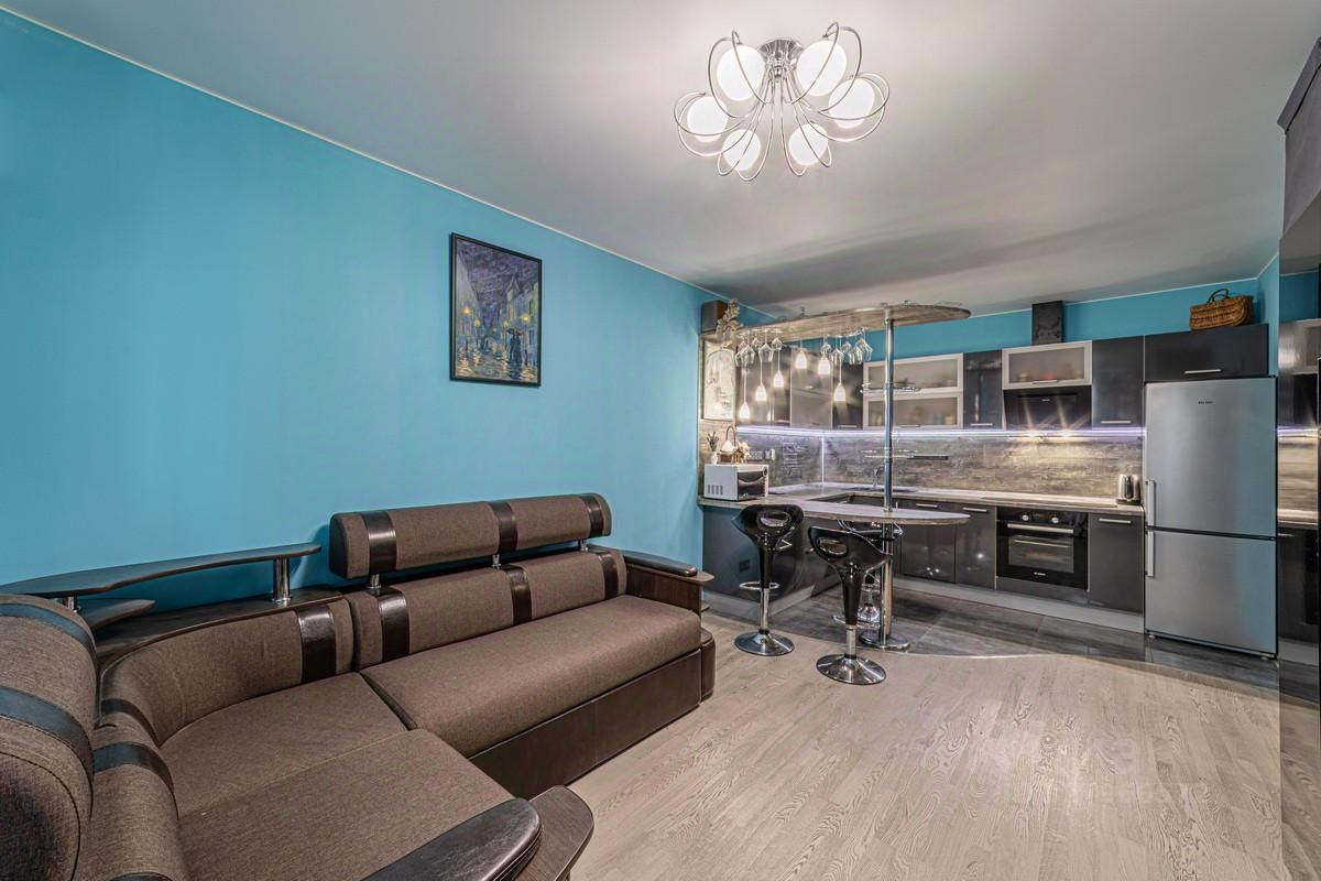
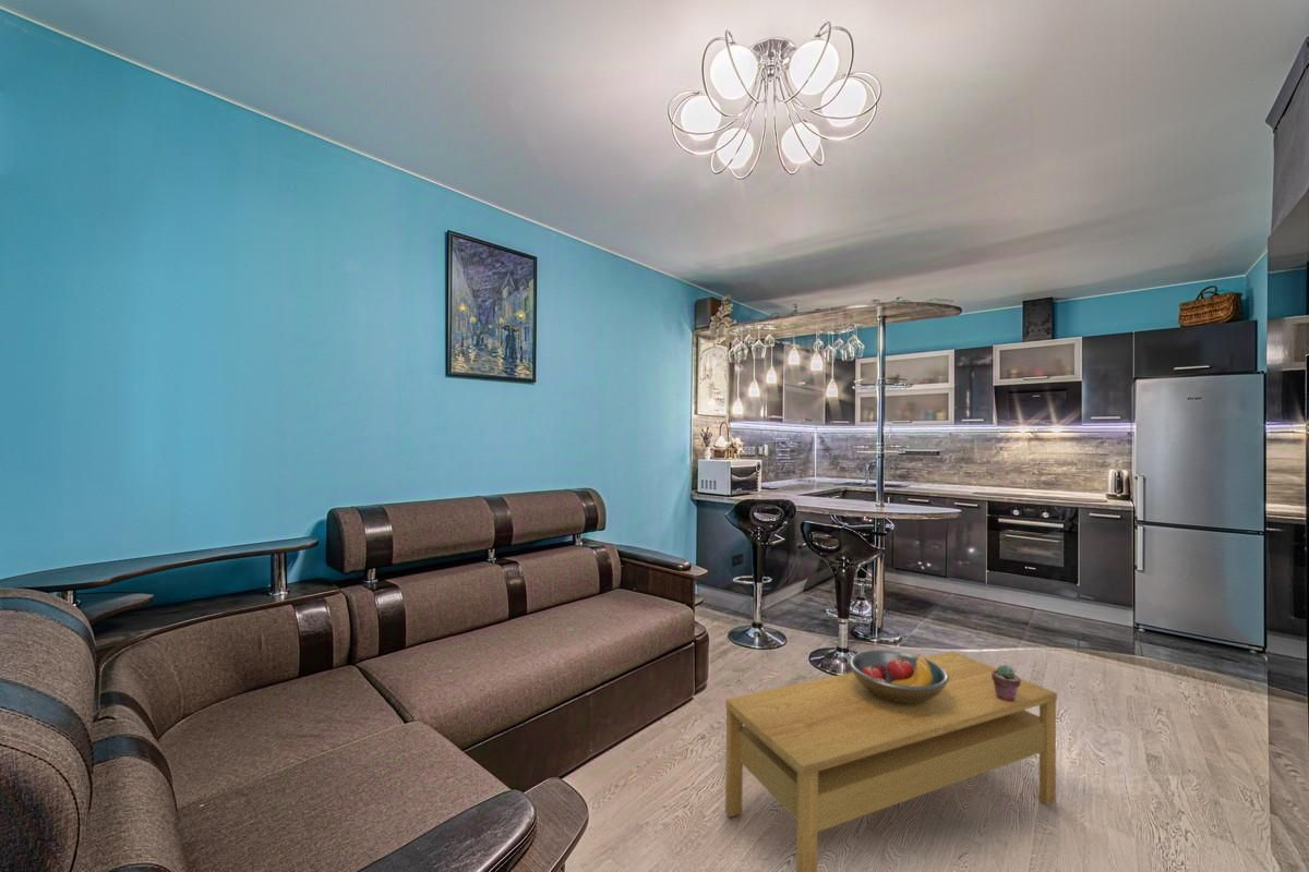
+ coffee table (893, 751)
+ potted succulent (1006, 681)
+ fruit bowl (897, 676)
